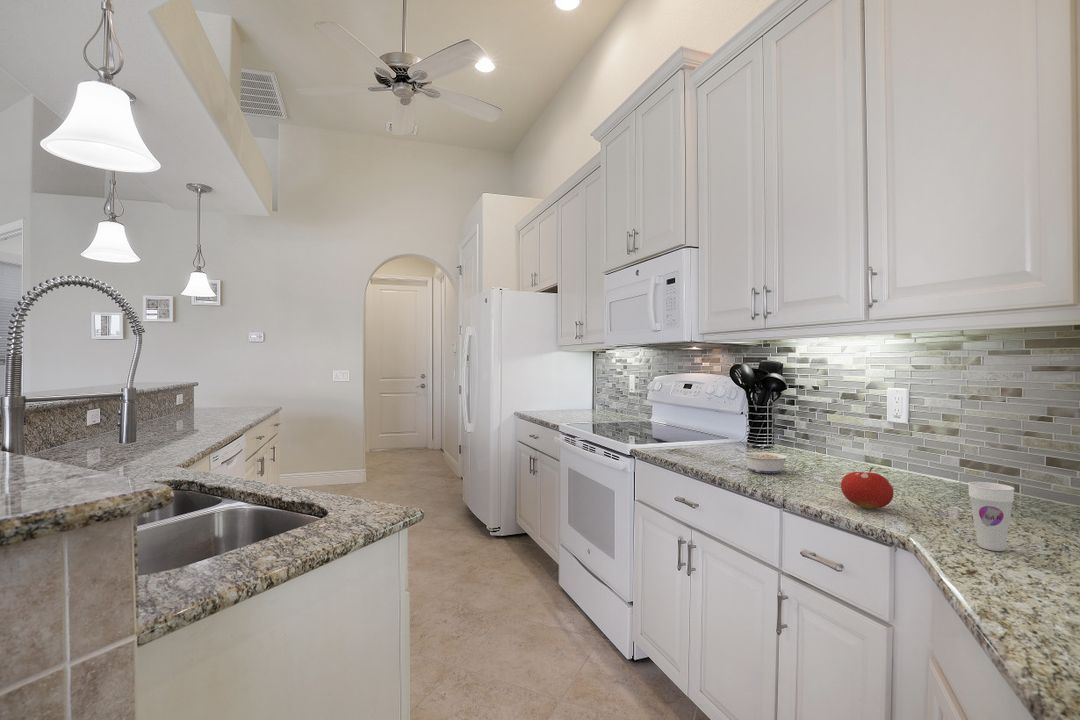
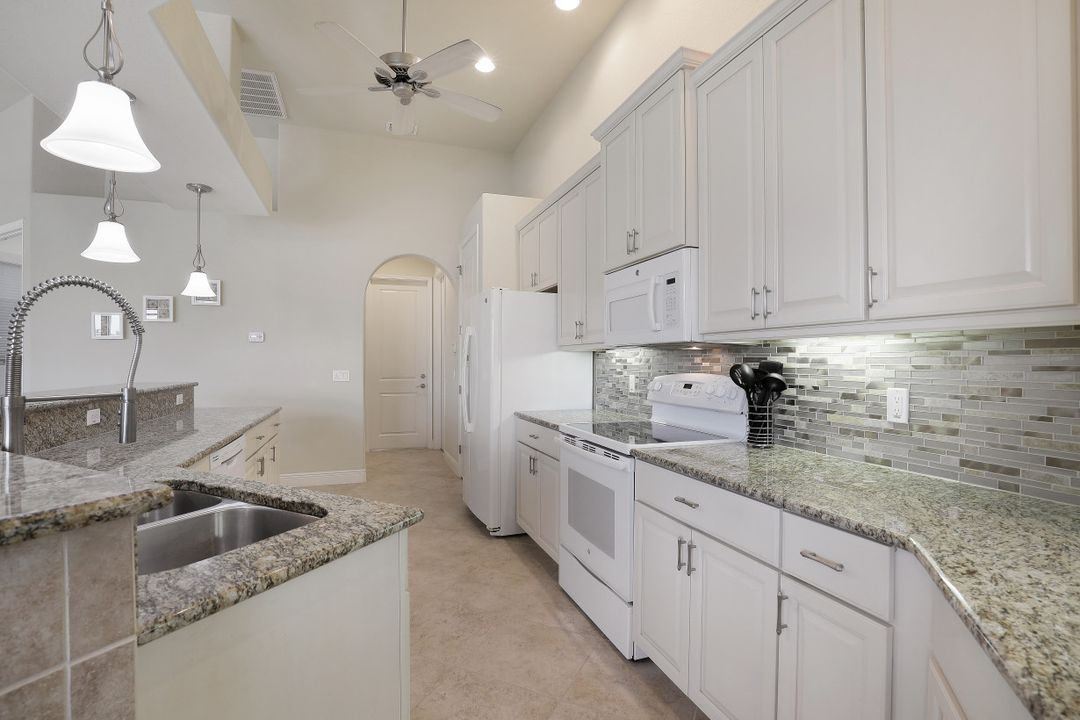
- fruit (866, 487)
- legume (763, 461)
- cup (991, 516)
